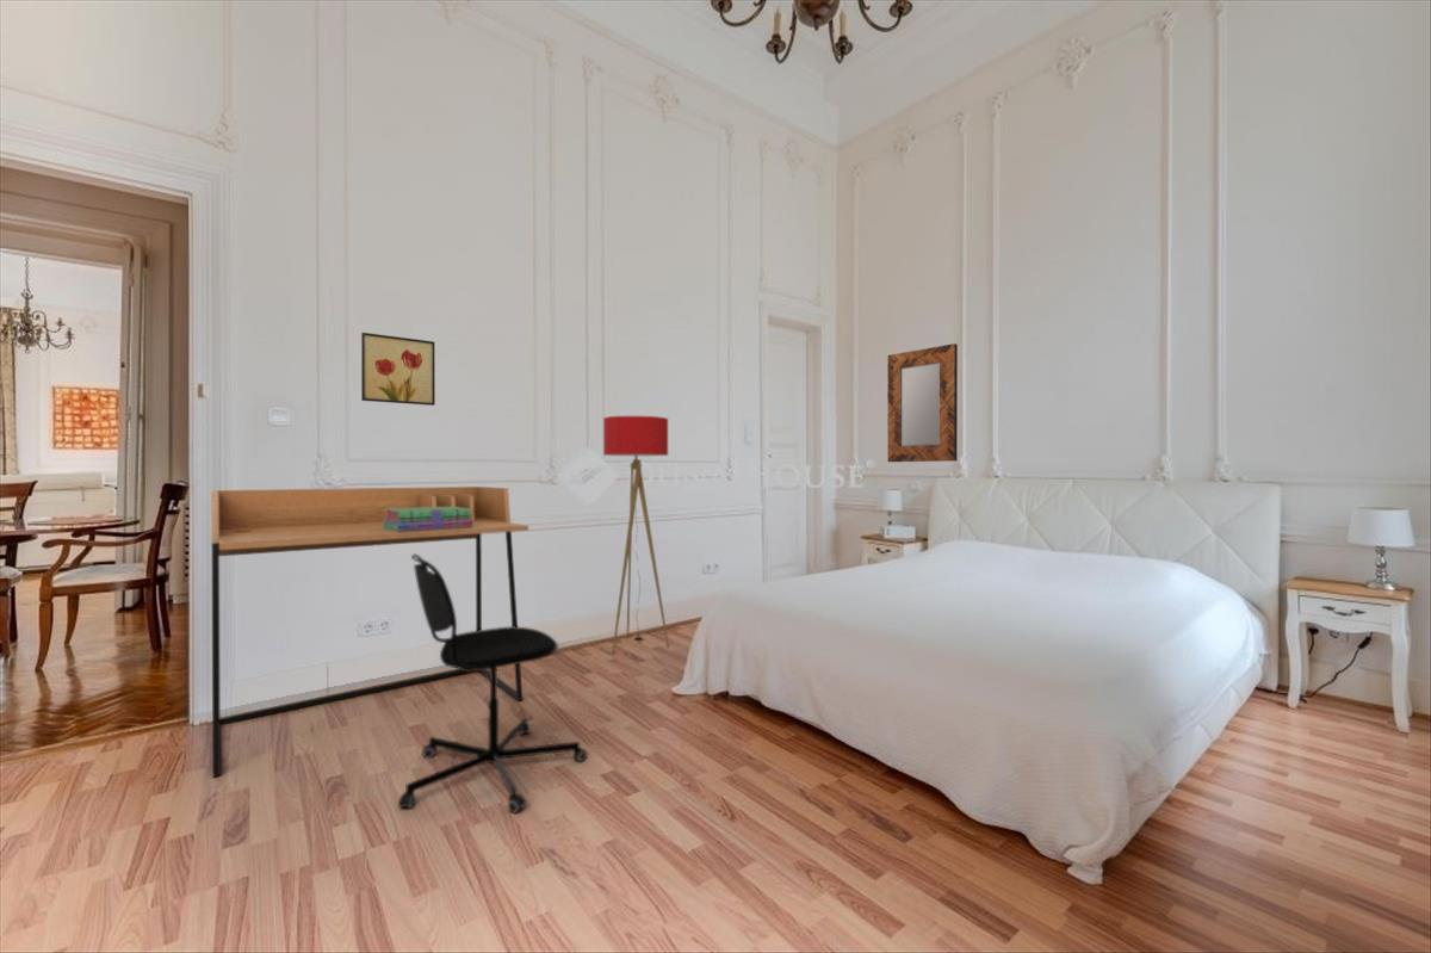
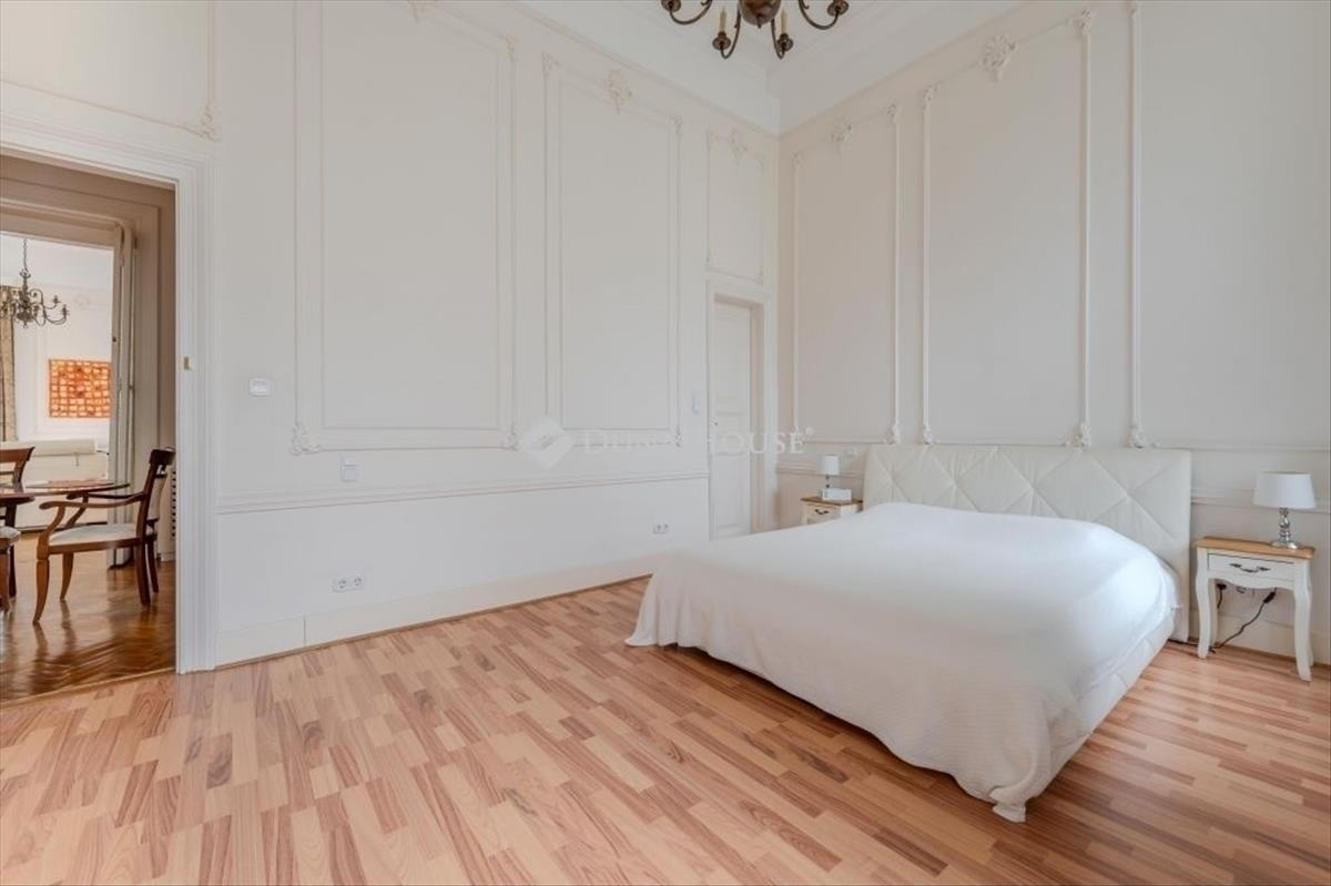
- wall art (398, 370)
- office chair (495, 662)
- stack of books (427, 518)
- desk (372, 545)
- home mirror (921, 406)
- floor lamp (637, 530)
